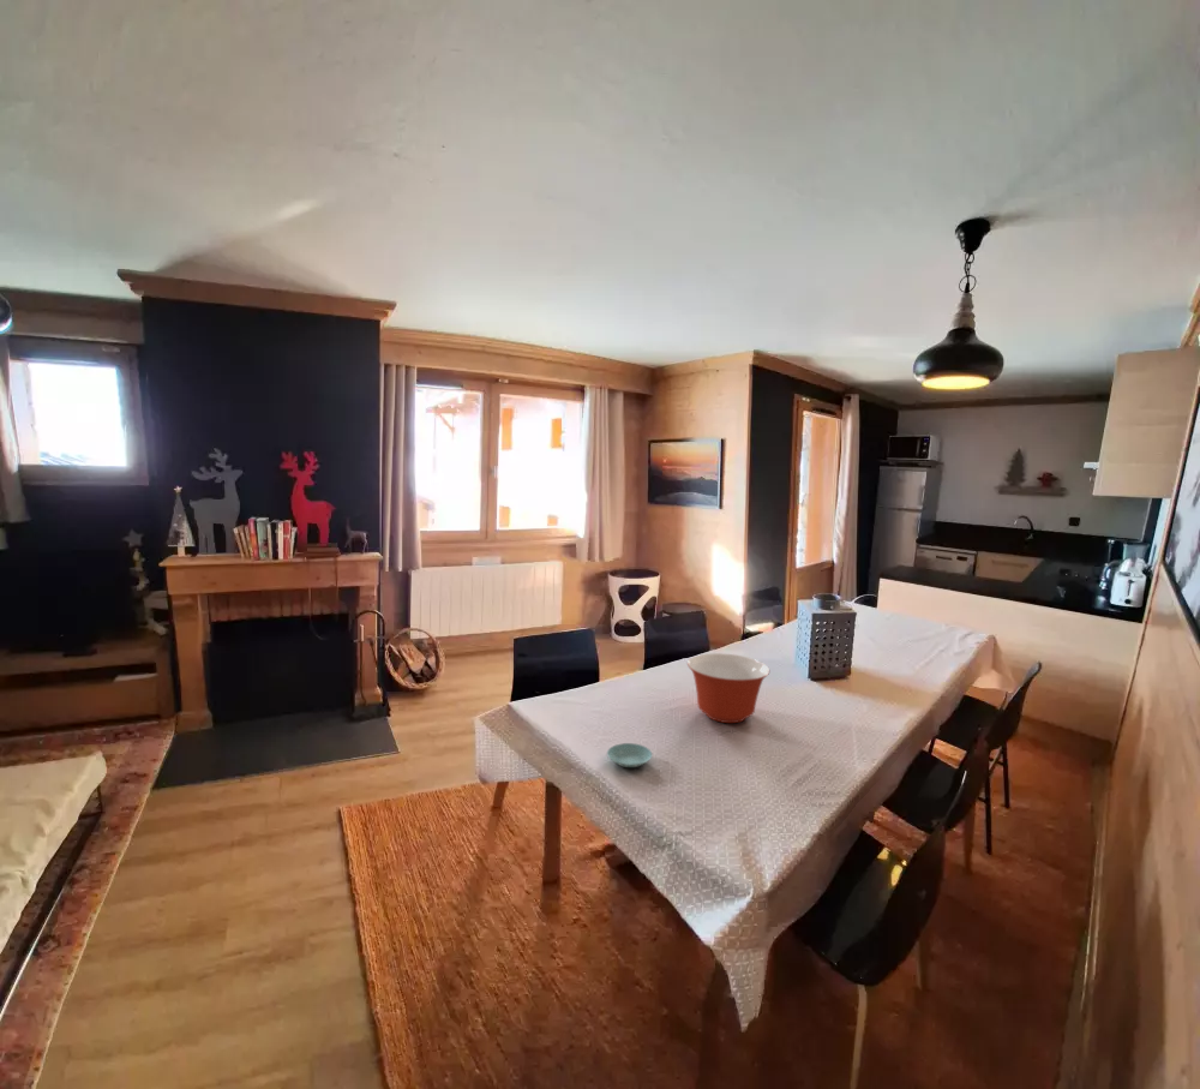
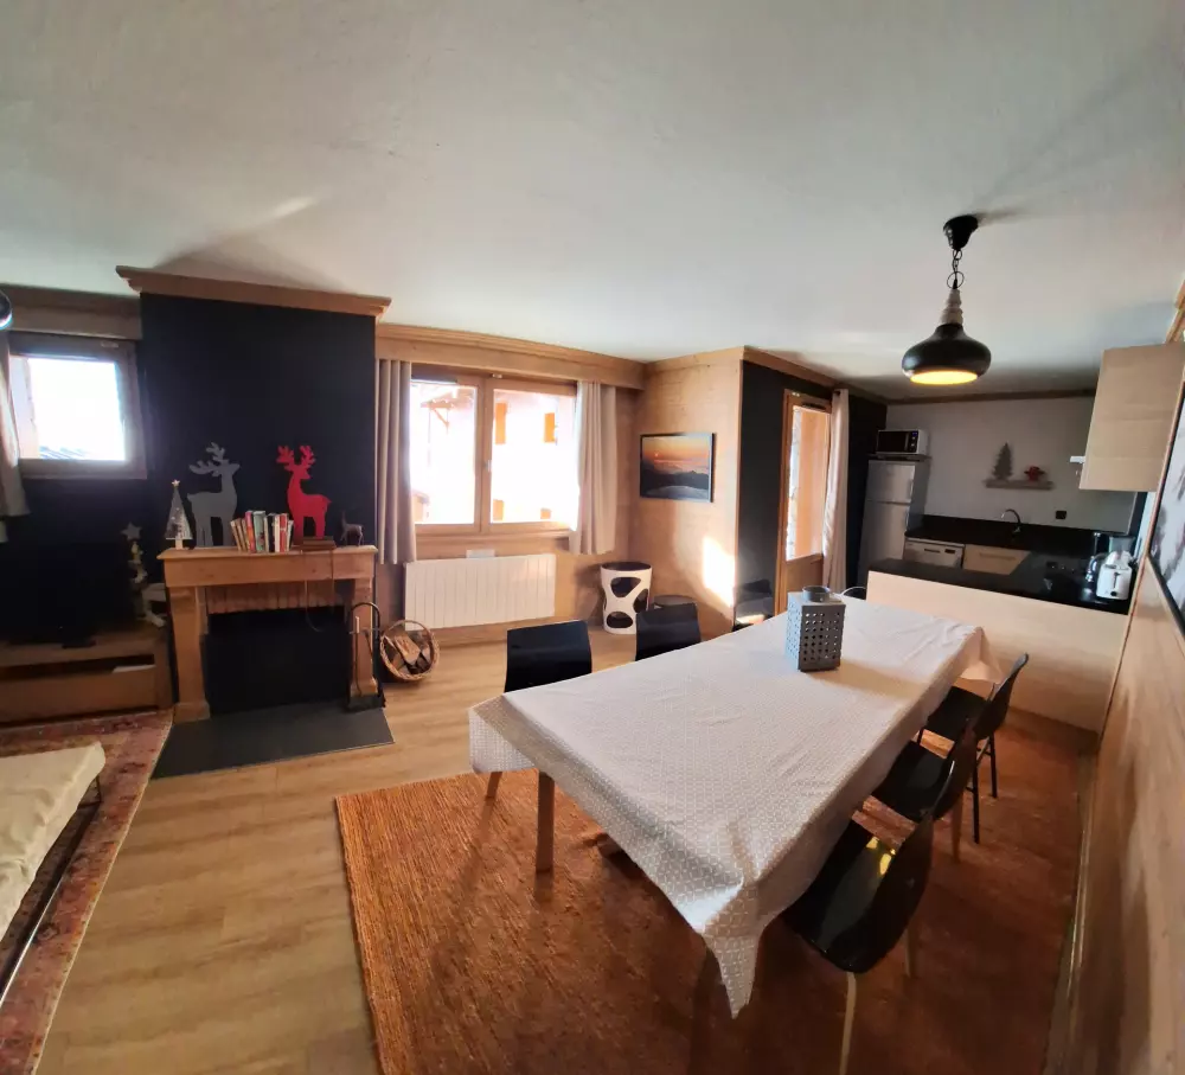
- saucer (629, 756)
- mixing bowl (726, 689)
